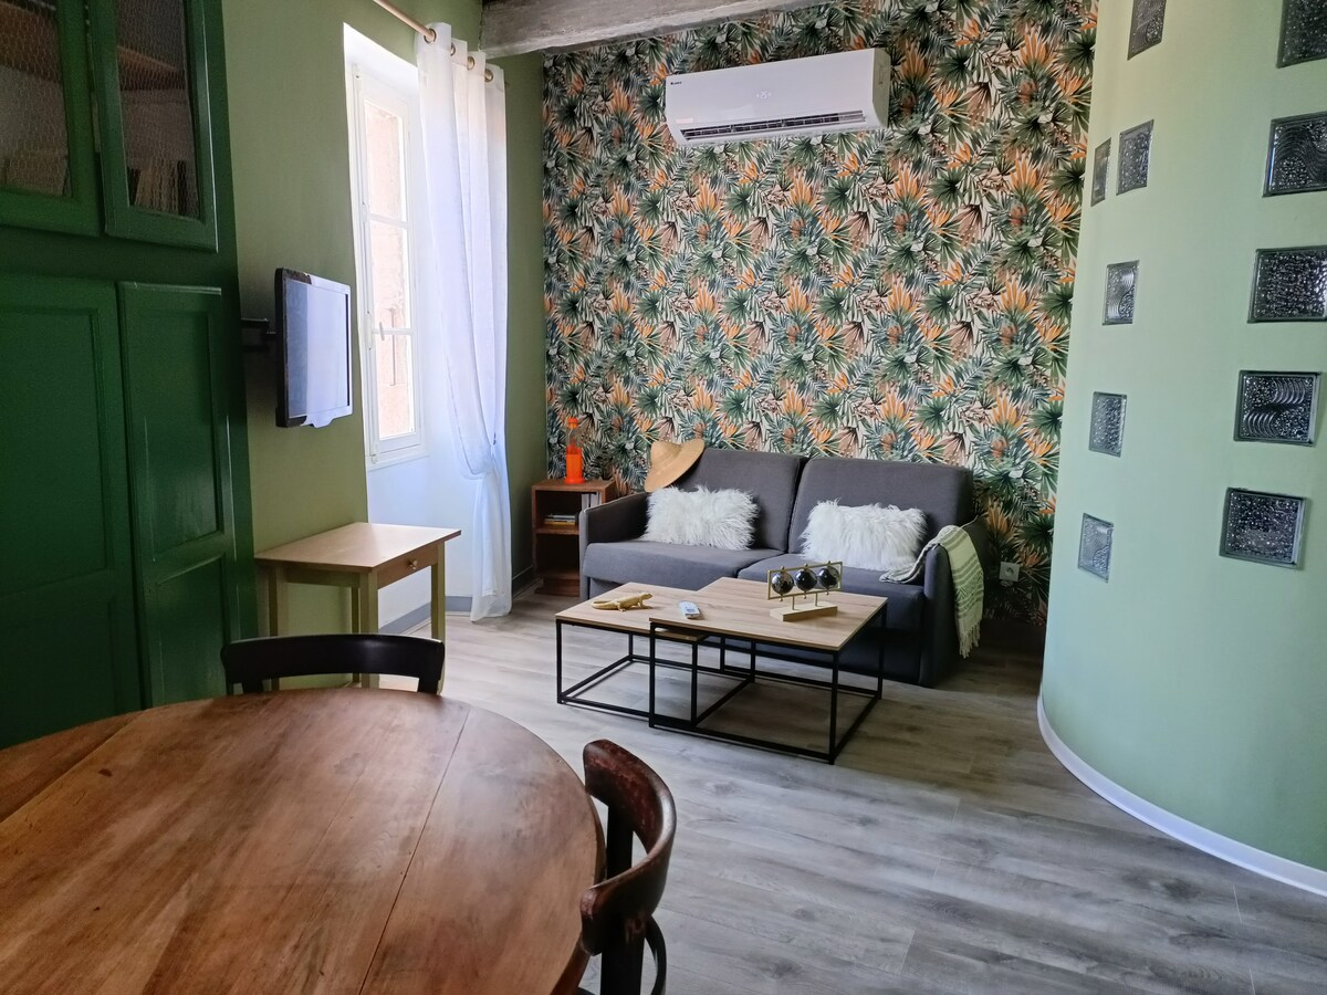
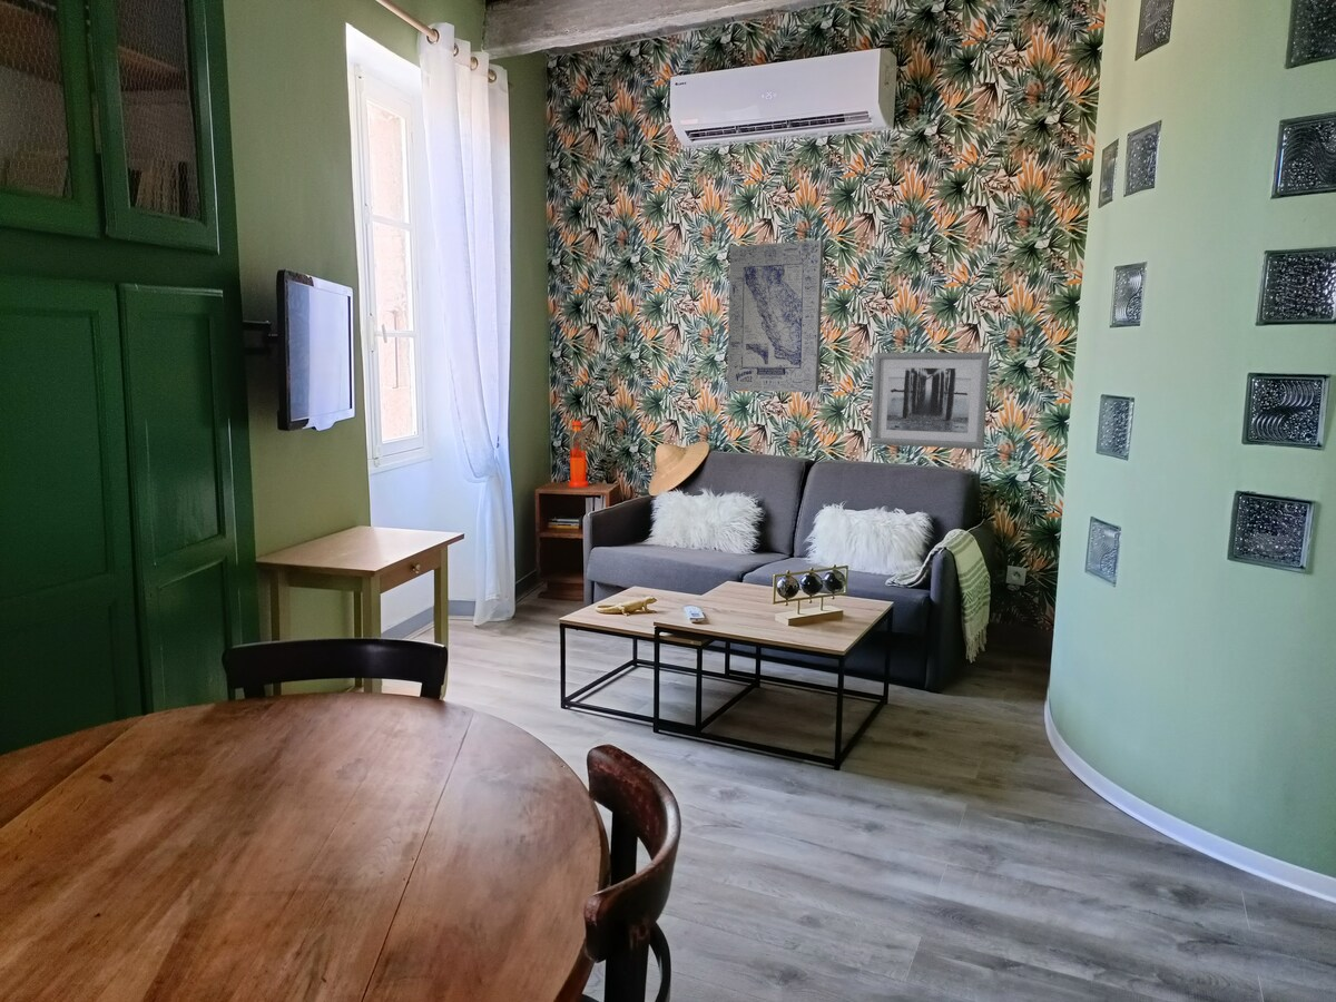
+ wall art (773, 317)
+ wall art (927, 400)
